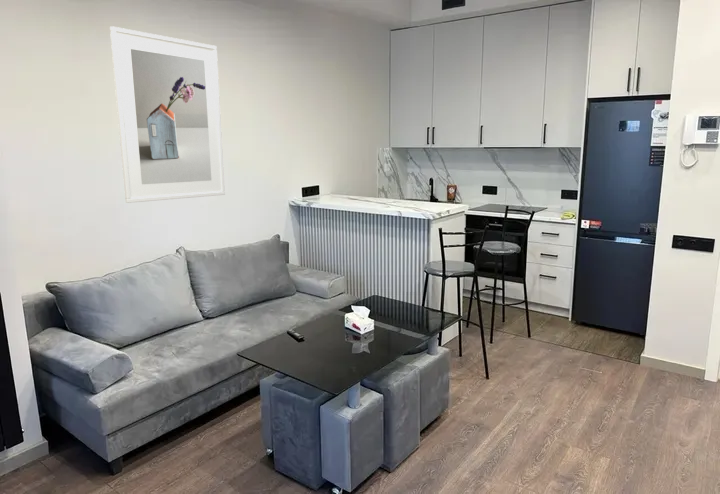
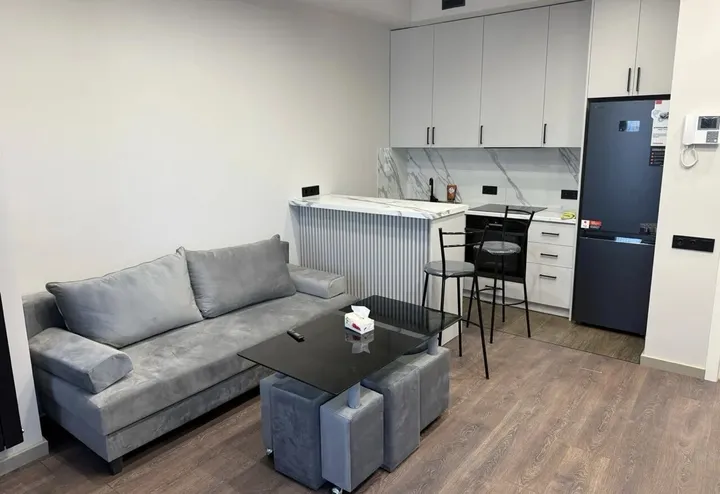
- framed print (173, 119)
